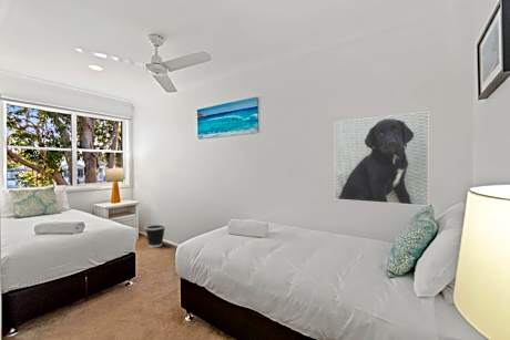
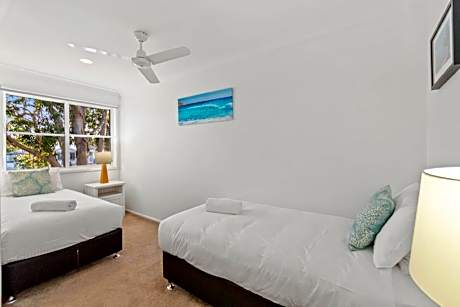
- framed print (377, 159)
- wastebasket (155, 235)
